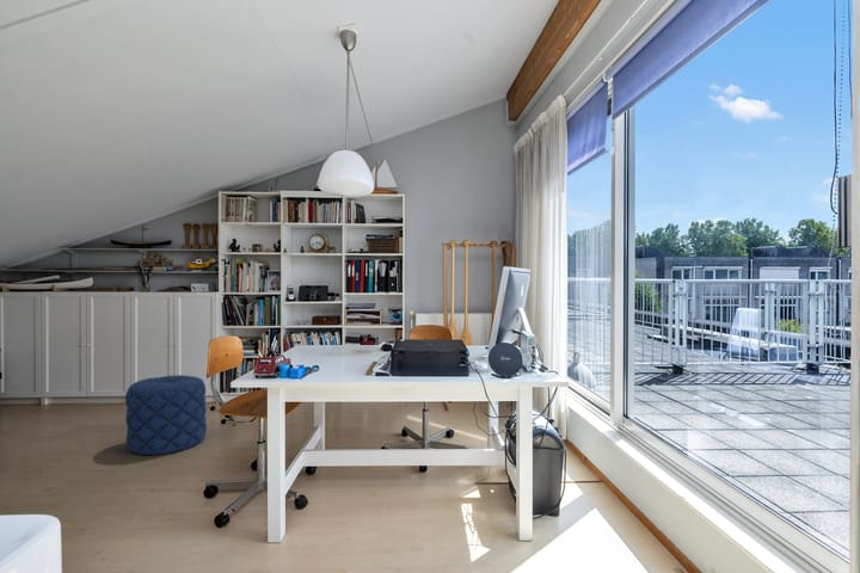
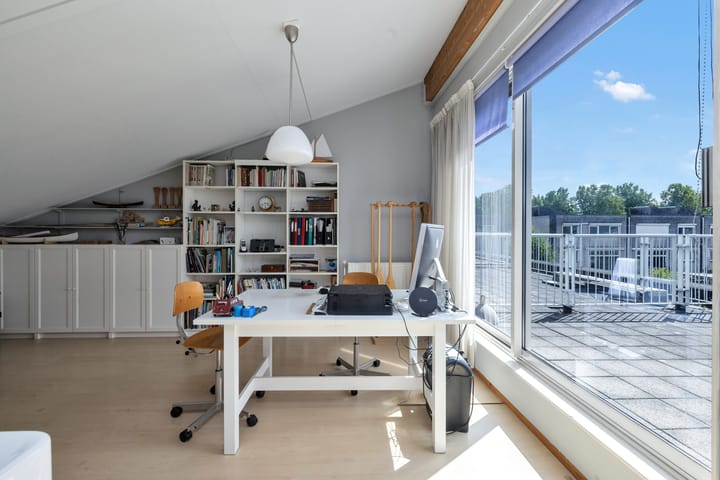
- pouf (167, 411)
